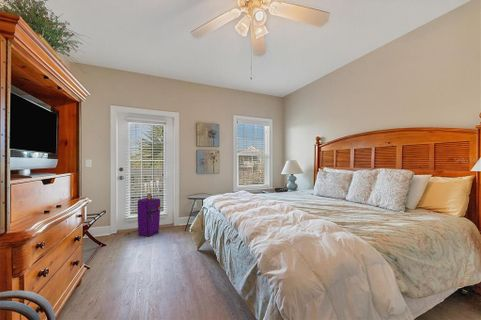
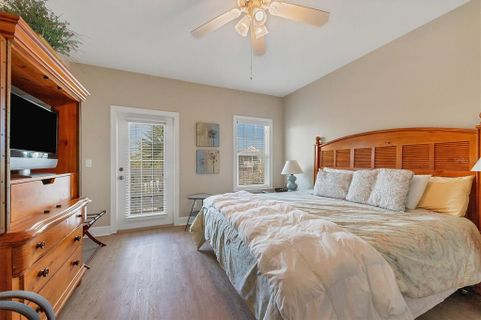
- air purifier (142, 213)
